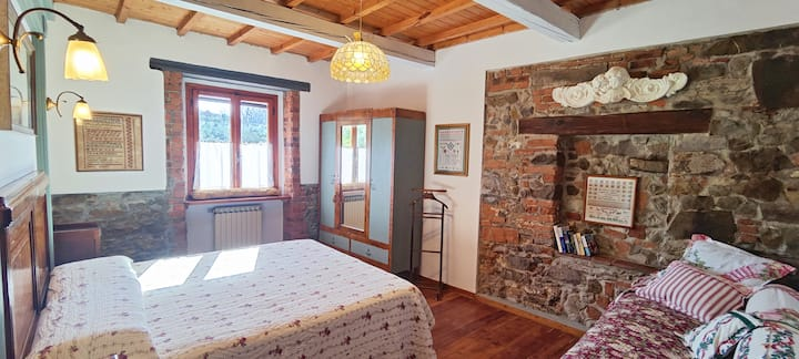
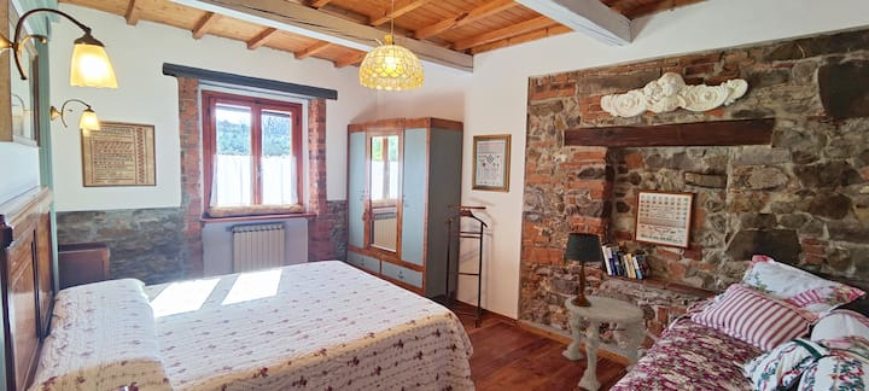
+ table lamp (582, 269)
+ side table (597, 339)
